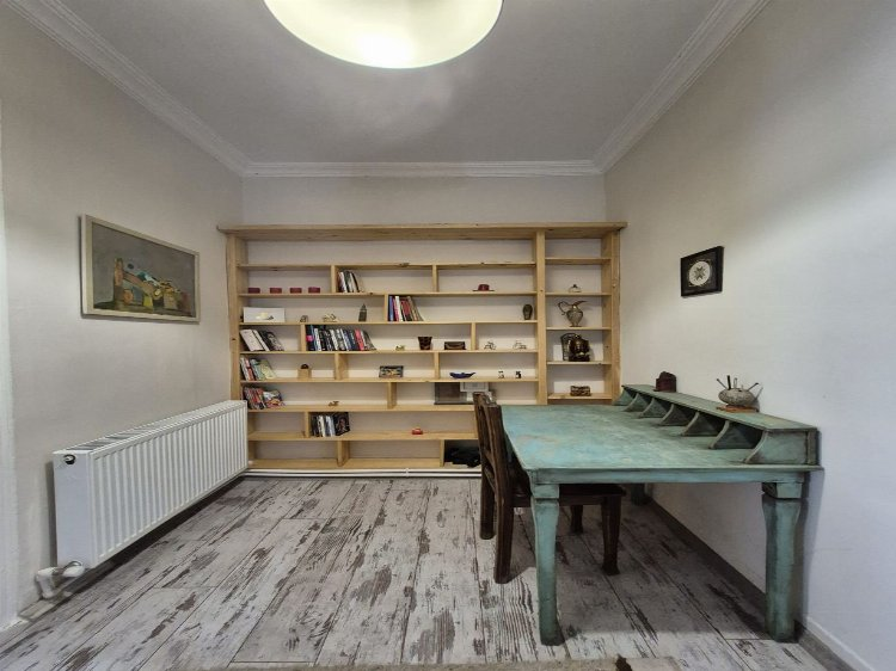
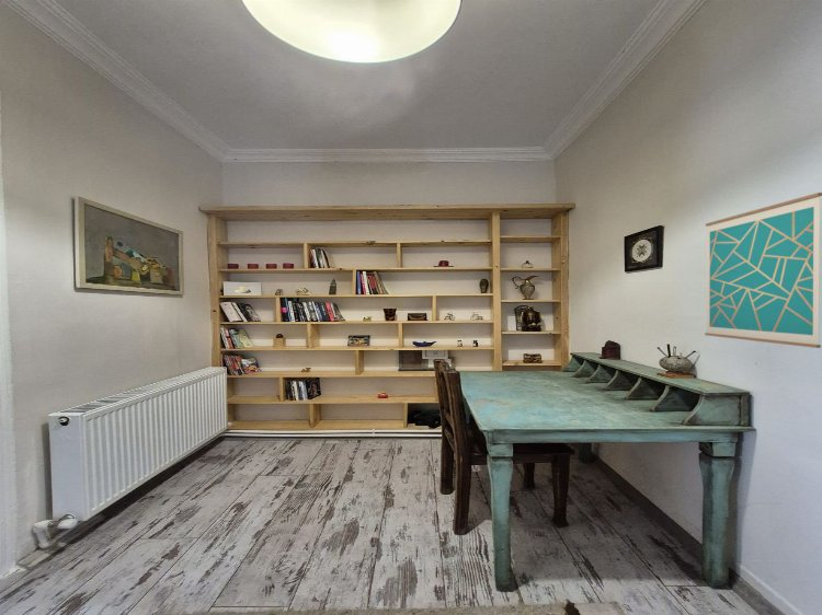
+ wall art (753, 276)
